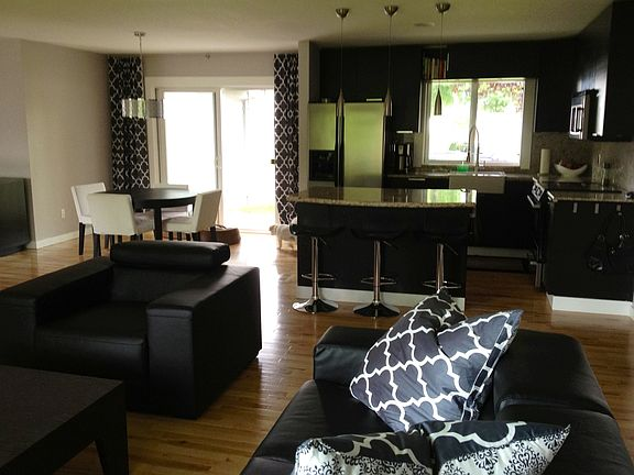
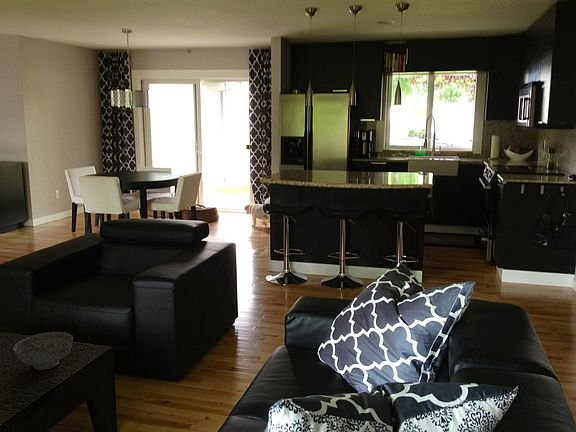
+ decorative bowl (44, 353)
